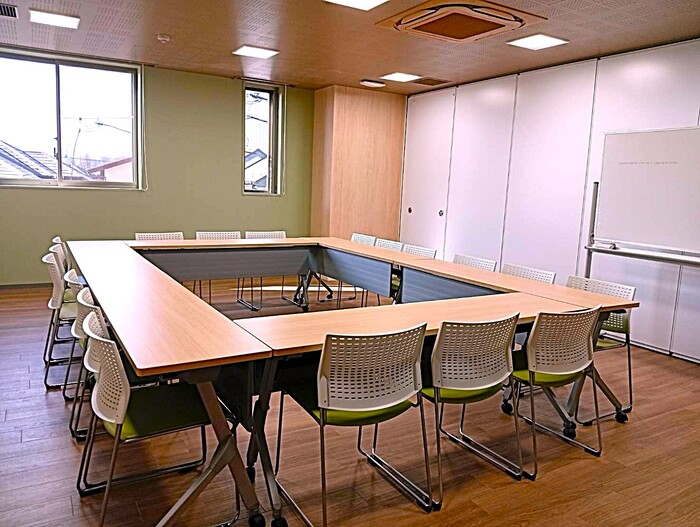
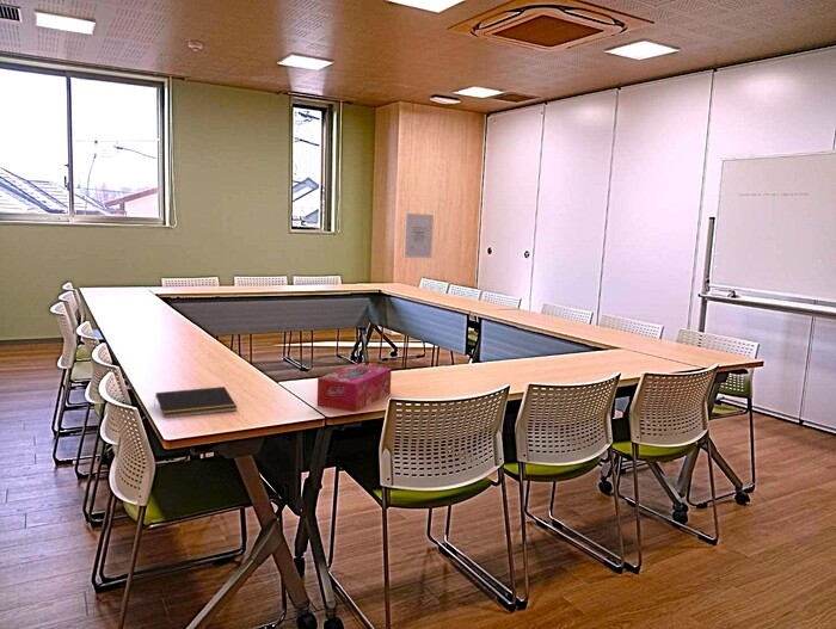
+ notepad (196, 401)
+ tissue box (355, 386)
+ wall art (418, 235)
